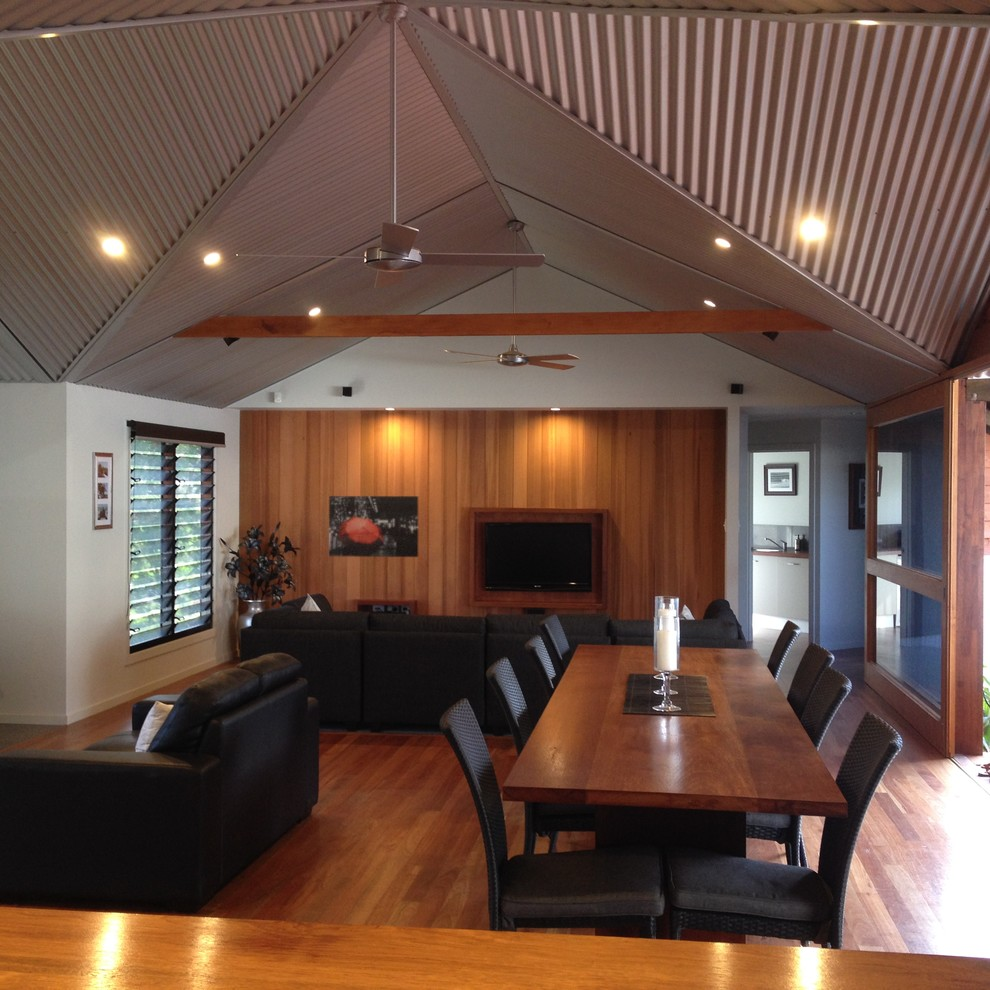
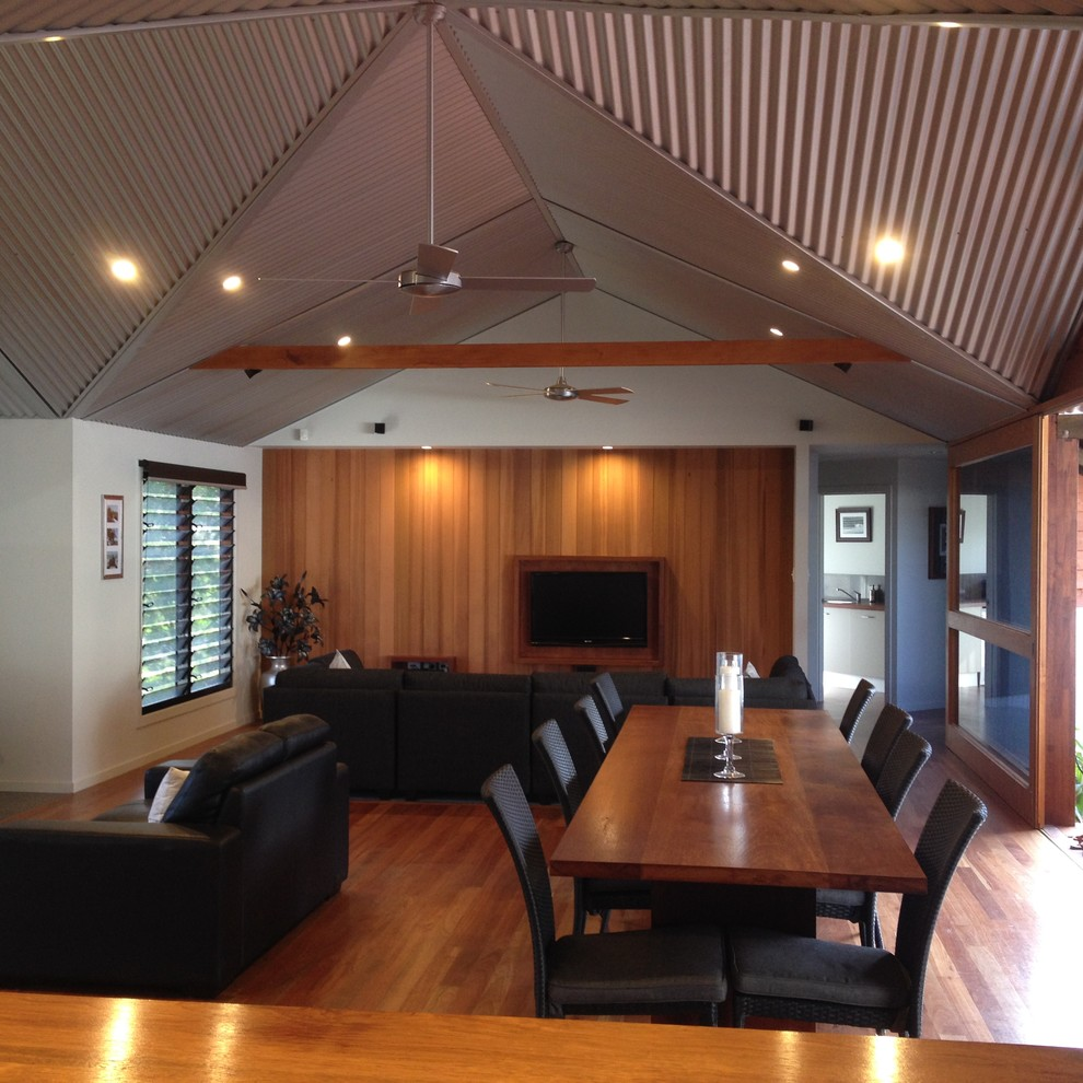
- wall art (373, 526)
